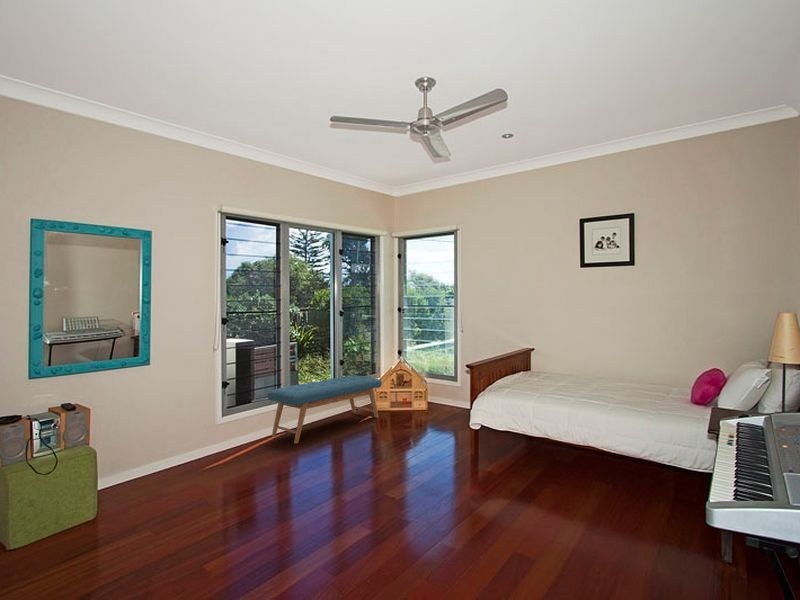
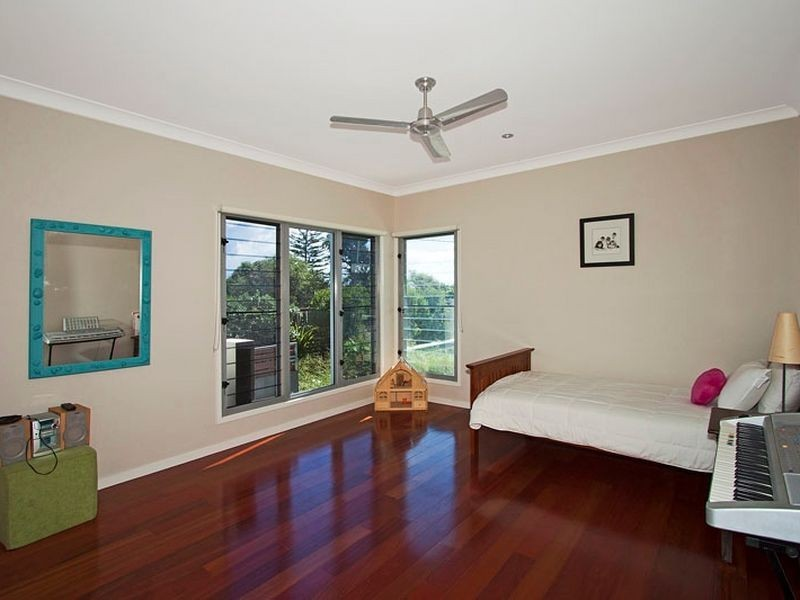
- bench (328, 403)
